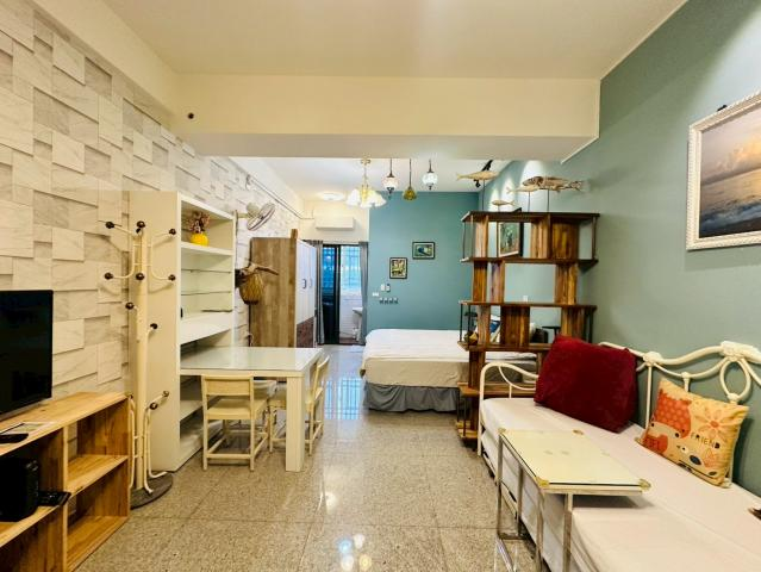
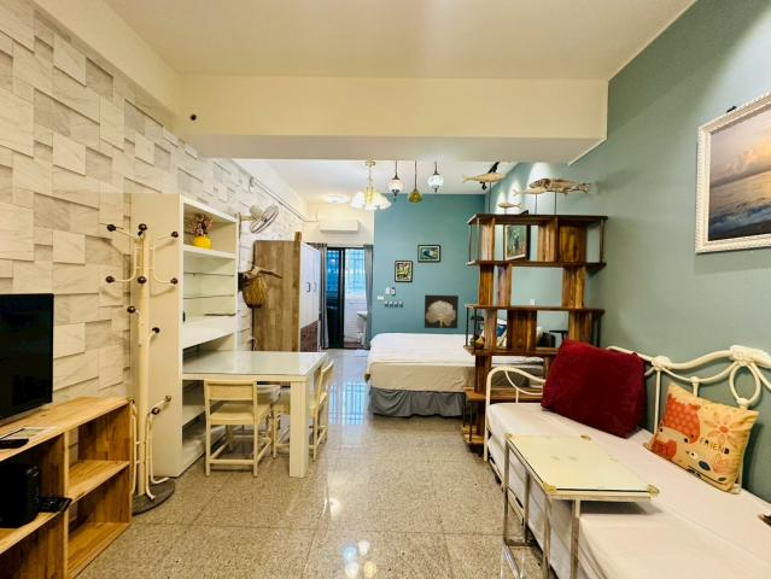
+ wall art (440, 311)
